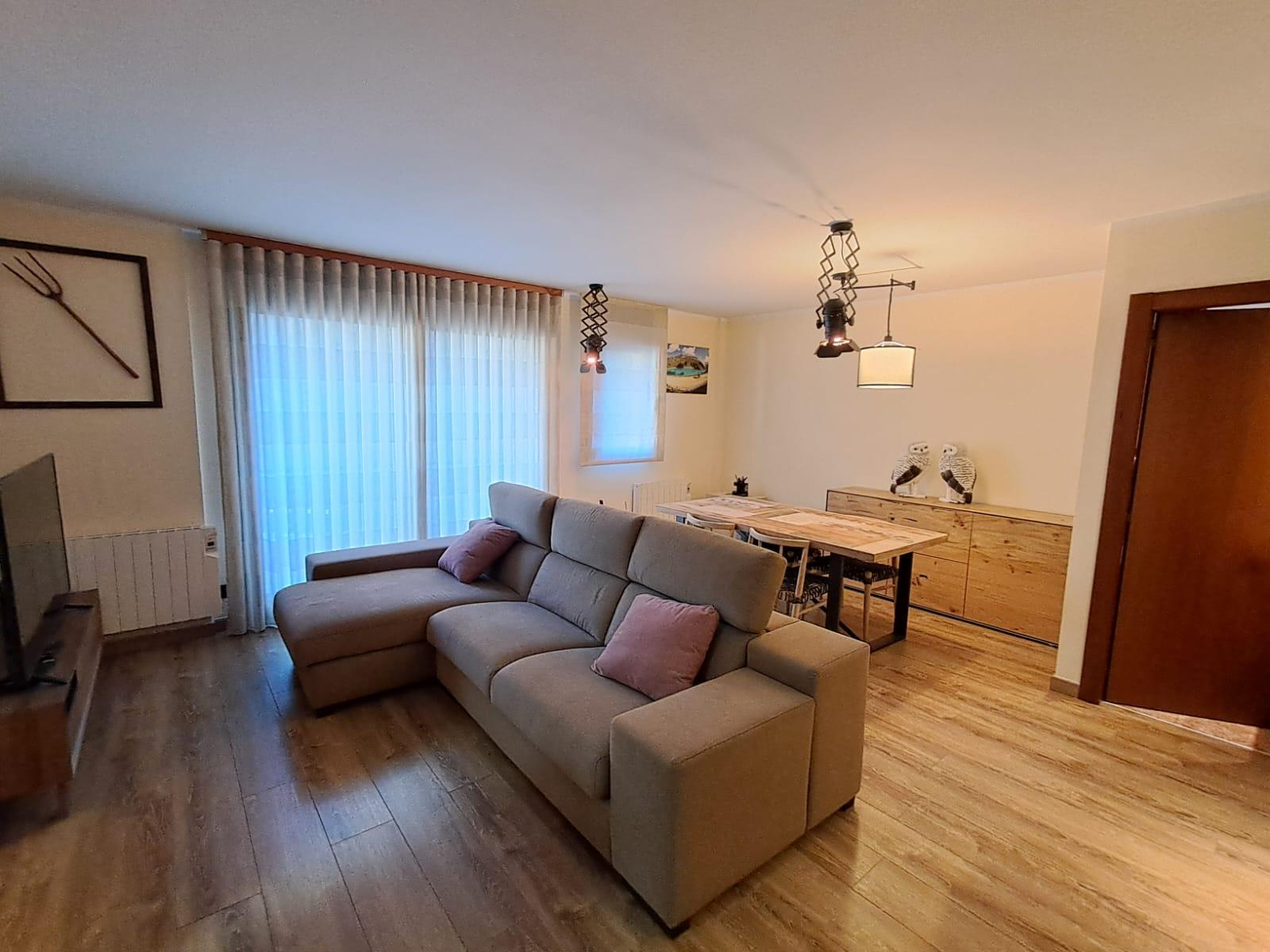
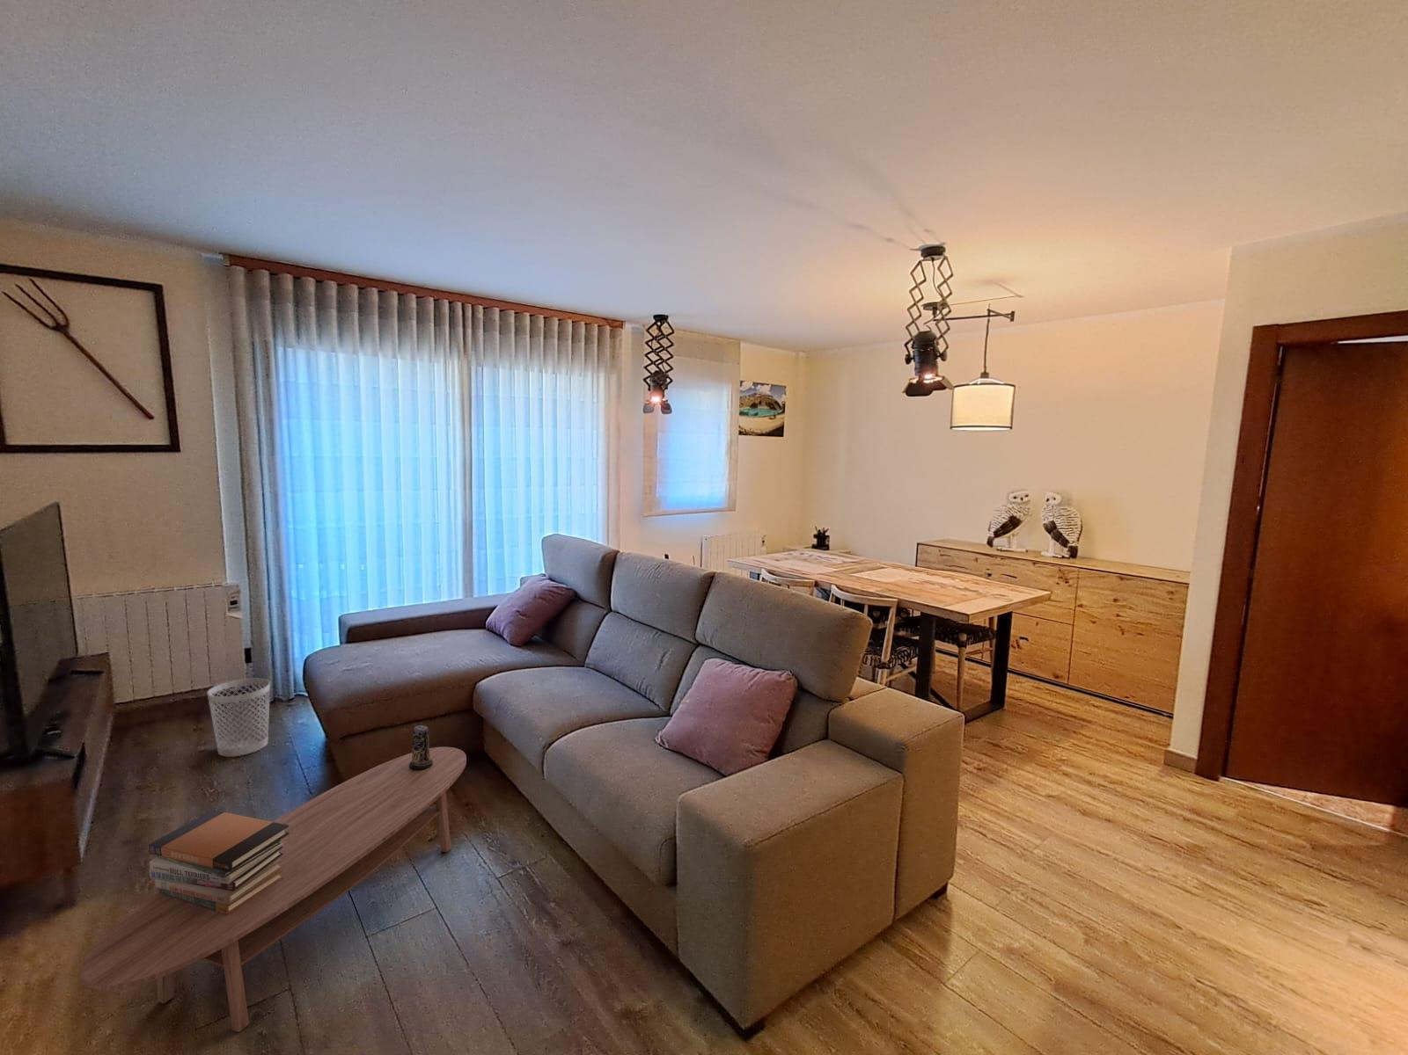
+ book stack (220, 858)
+ coffee table (326, 872)
+ wastebasket (241, 717)
+ candle (420, 746)
